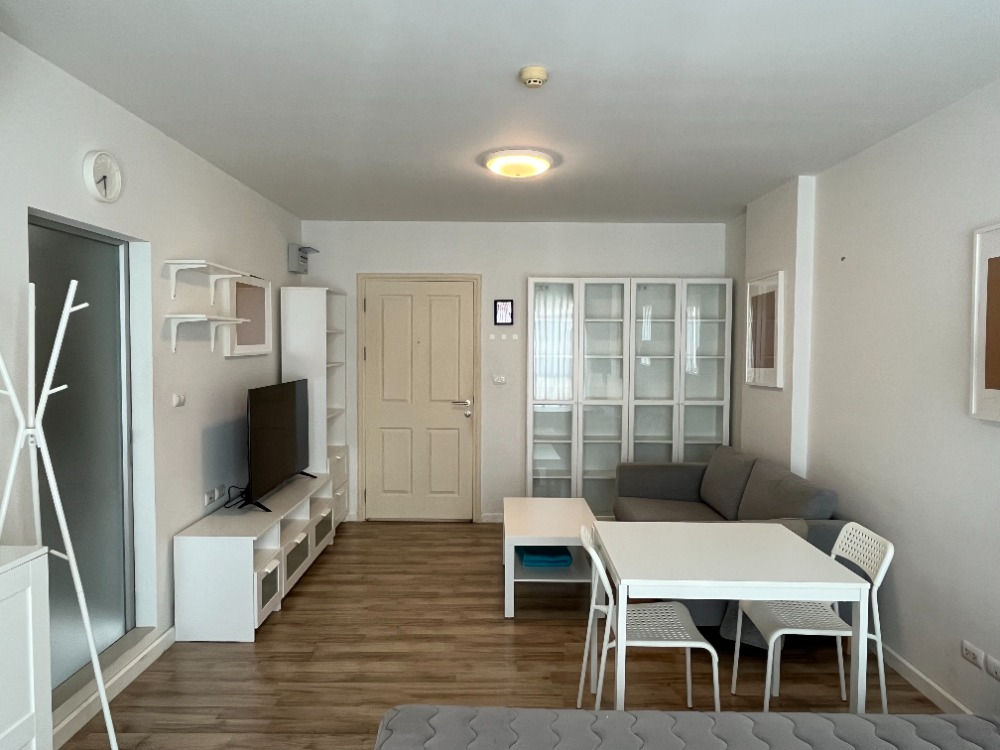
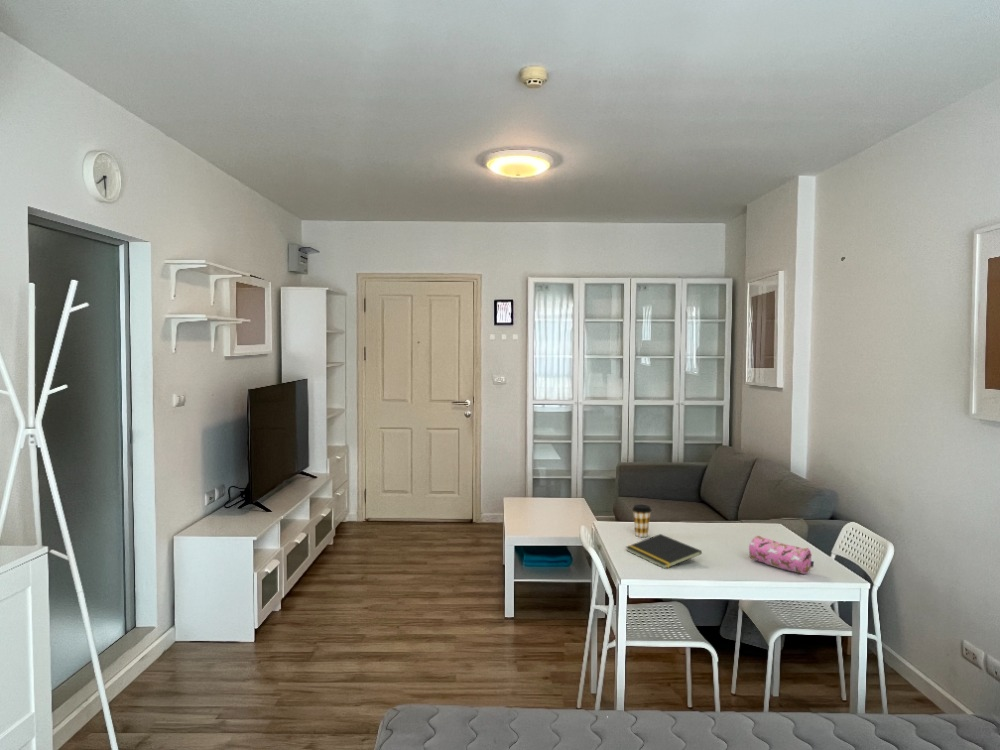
+ coffee cup (641, 520)
+ pencil case (779, 554)
+ notepad (662, 550)
